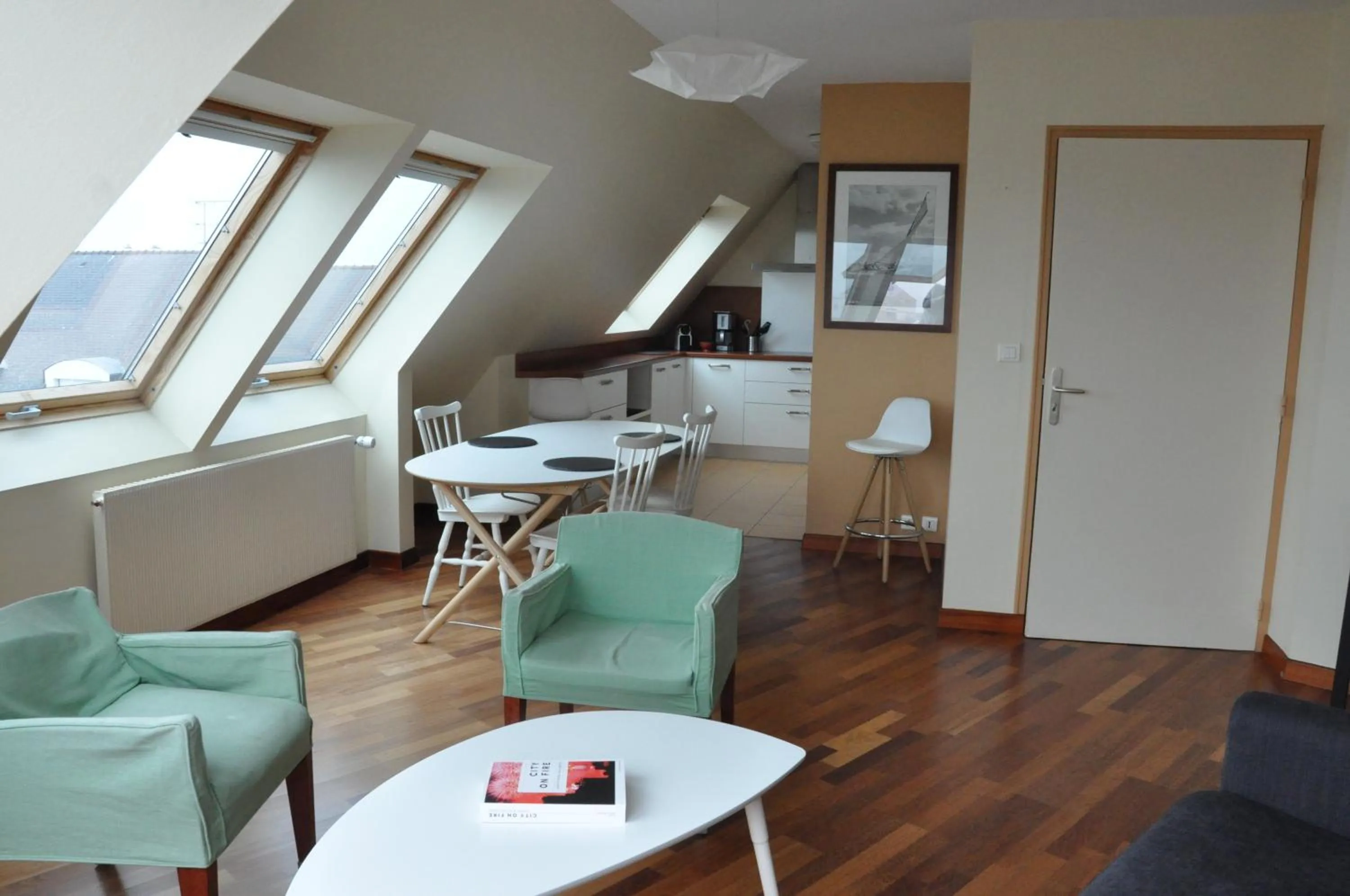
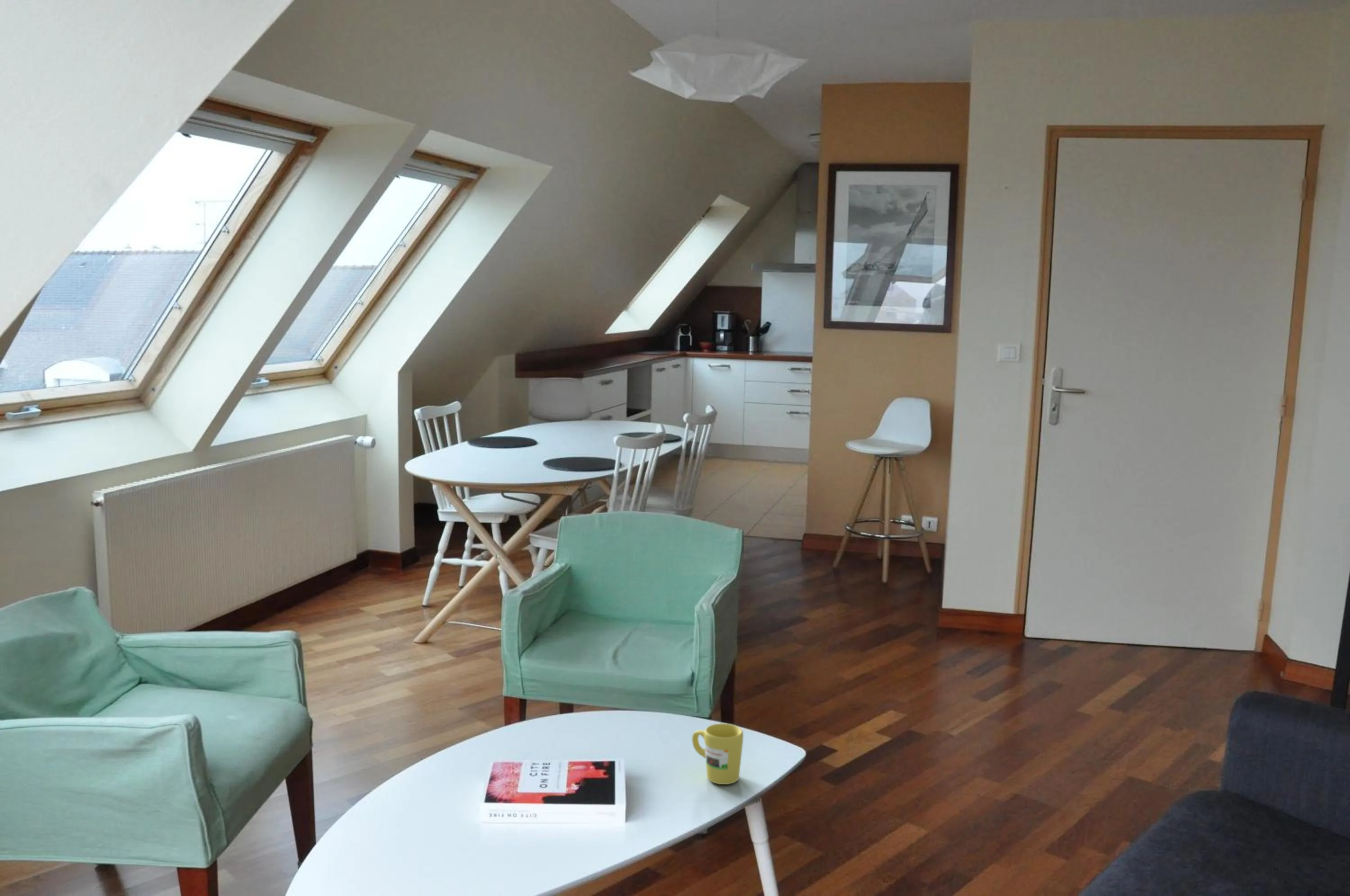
+ mug (716, 751)
